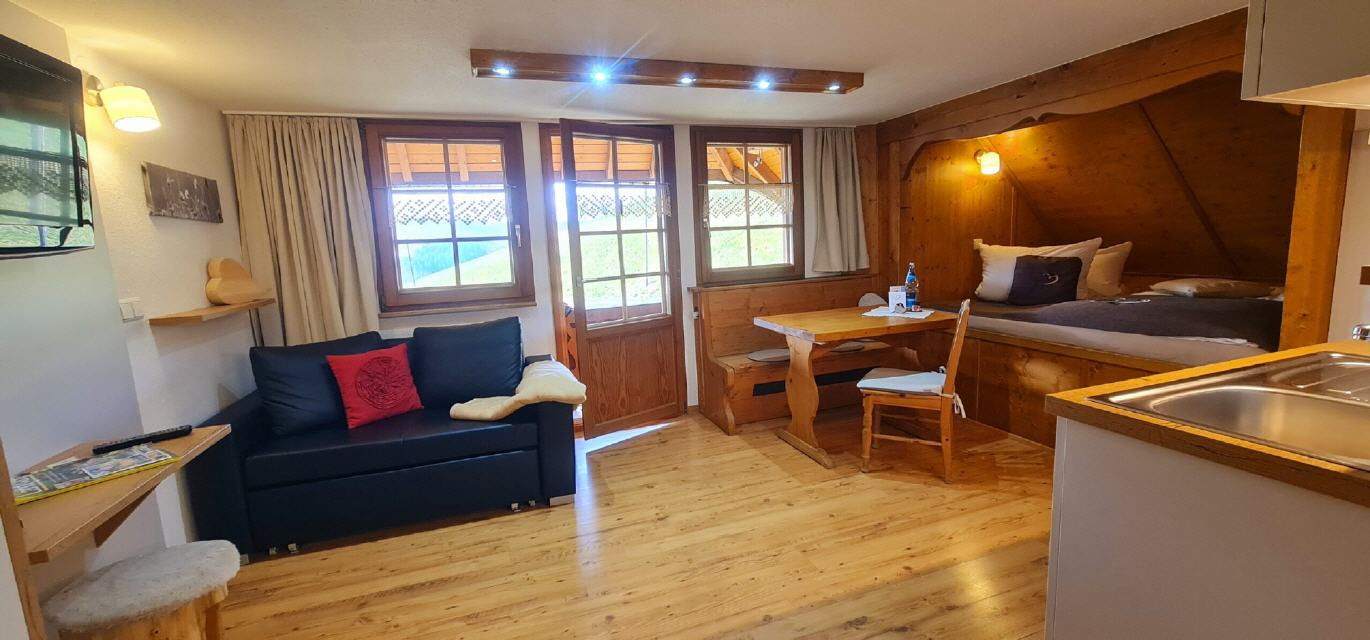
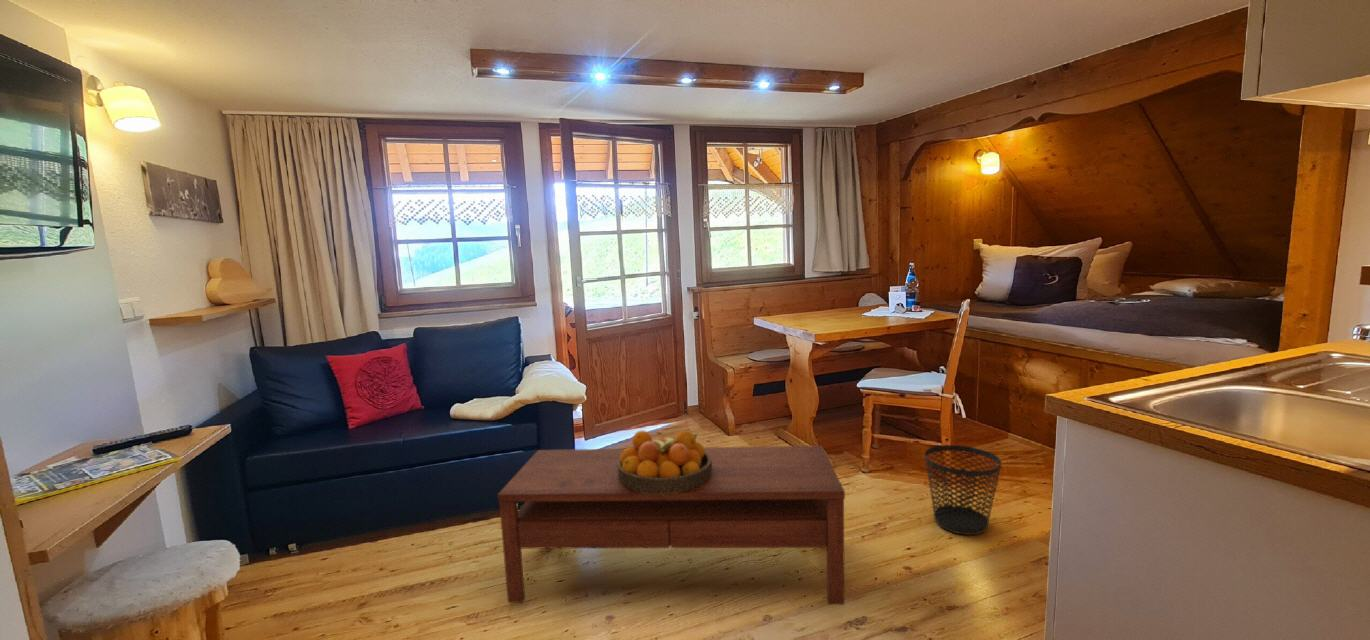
+ wastebasket (961, 490)
+ coffee table (675, 519)
+ fruit bowl (664, 453)
